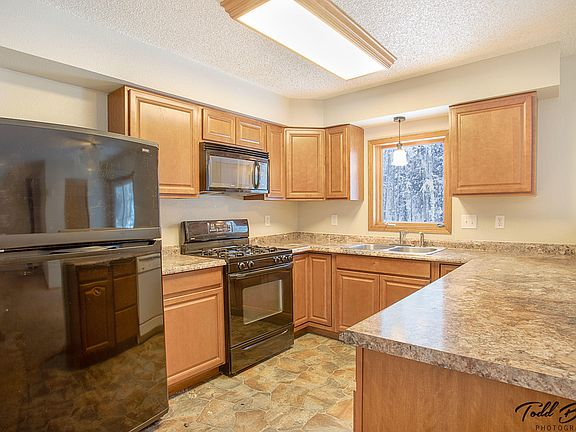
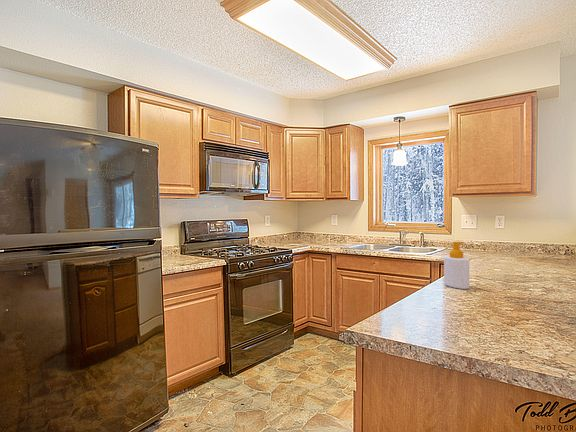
+ soap bottle (456, 264)
